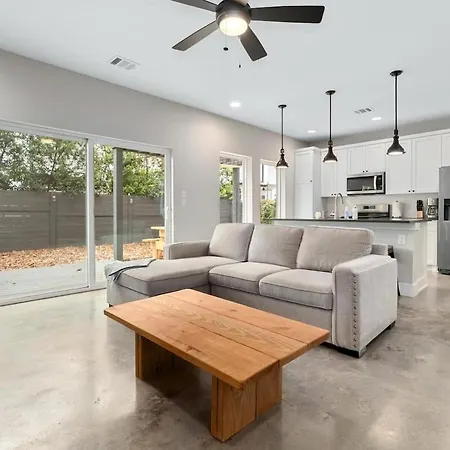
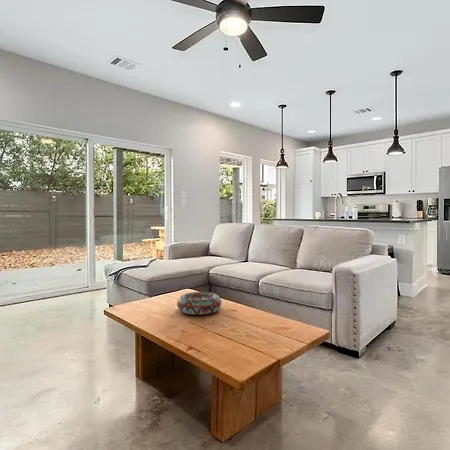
+ decorative bowl (199, 303)
